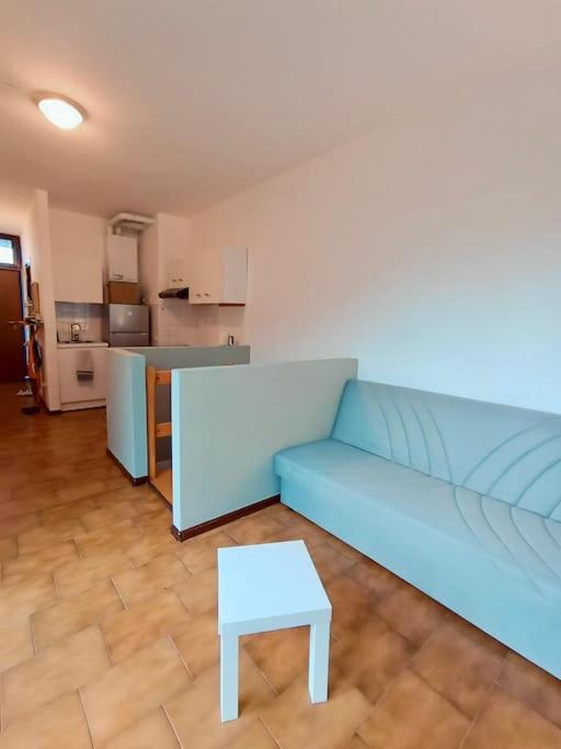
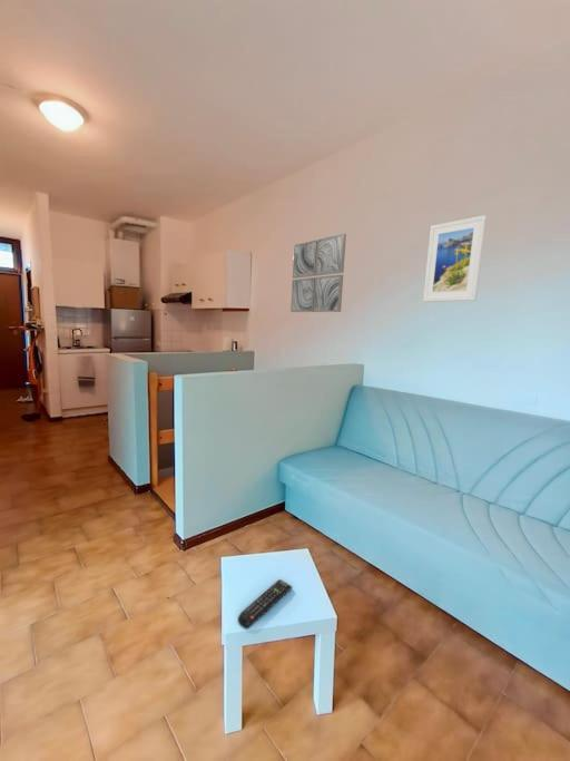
+ remote control (266, 602)
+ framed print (452, 261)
+ wall art (315, 275)
